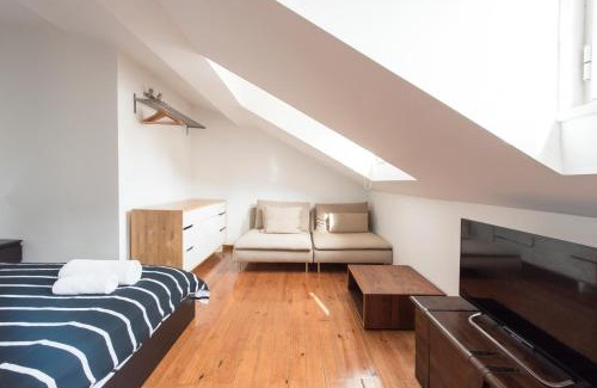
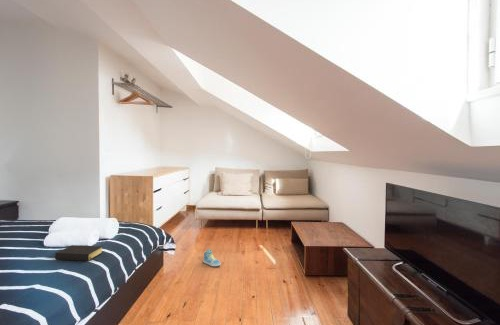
+ sneaker (211, 257)
+ bible (83, 253)
